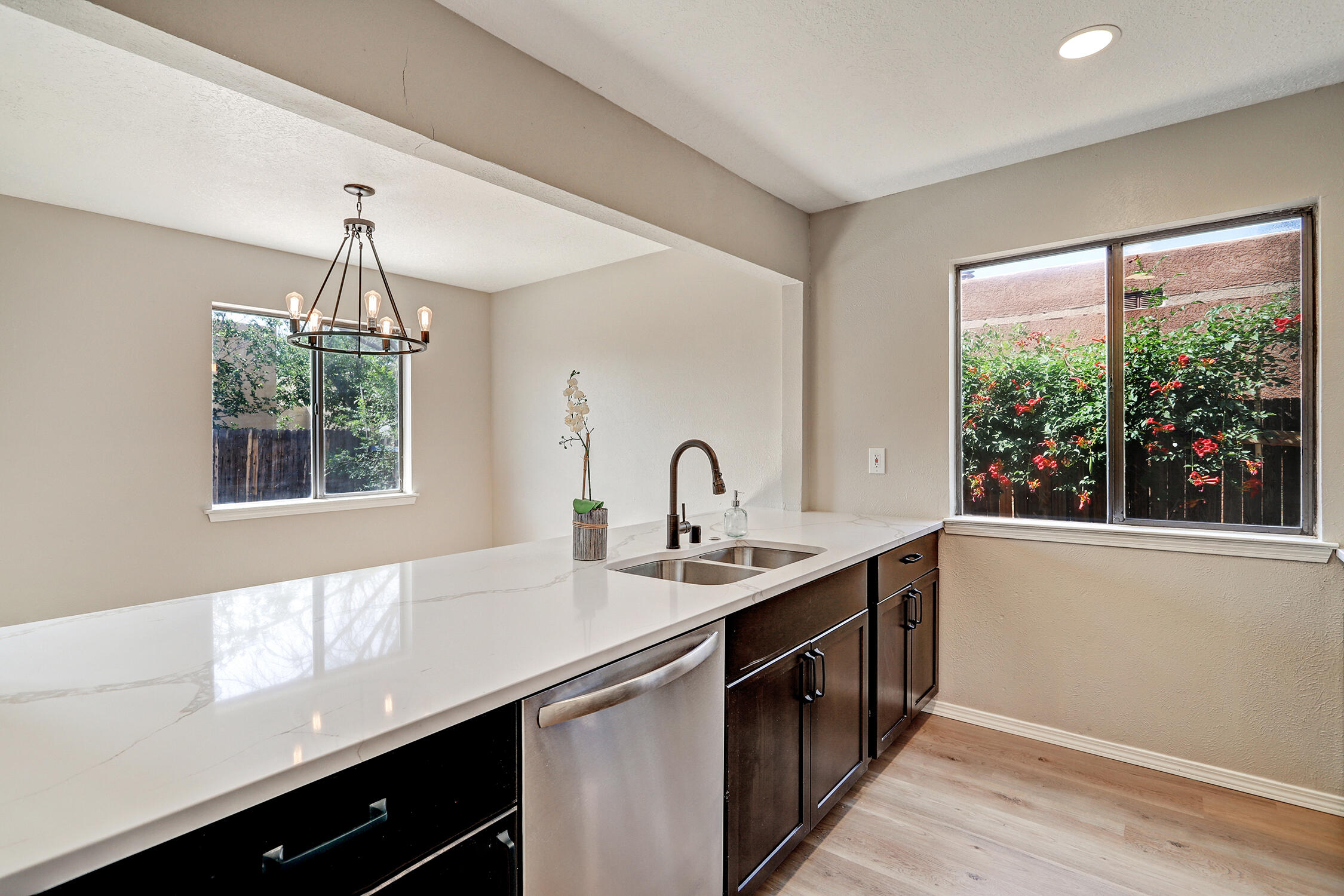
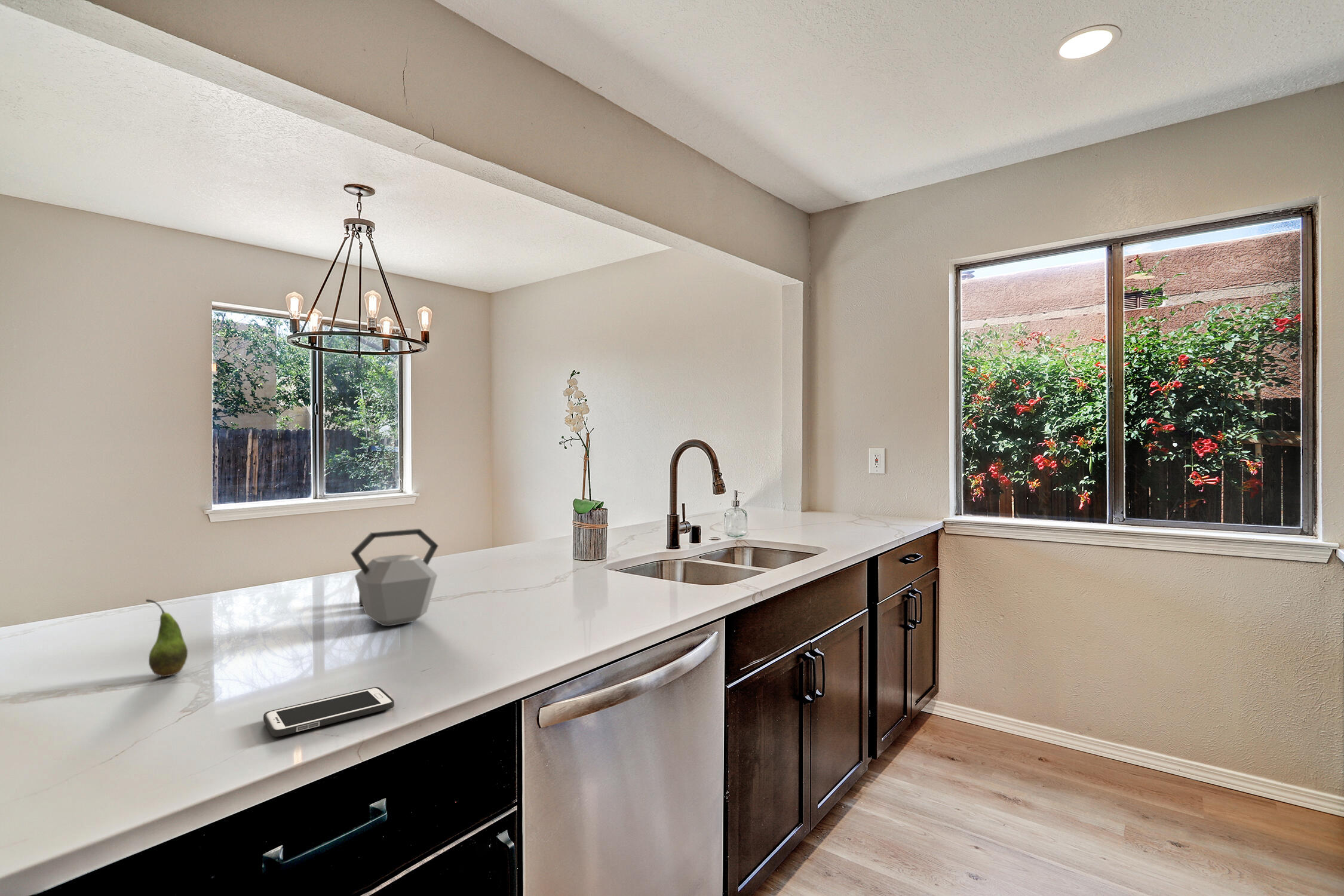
+ fruit (168, 636)
+ cell phone (330, 710)
+ kettle (385, 570)
